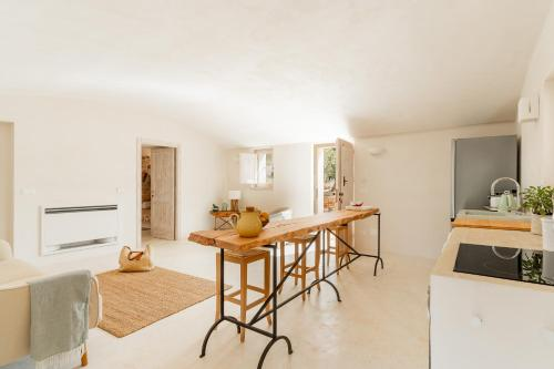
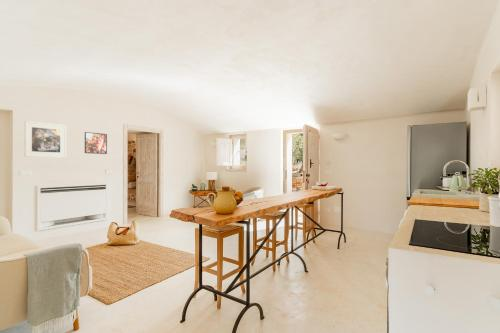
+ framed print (96, 143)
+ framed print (46, 140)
